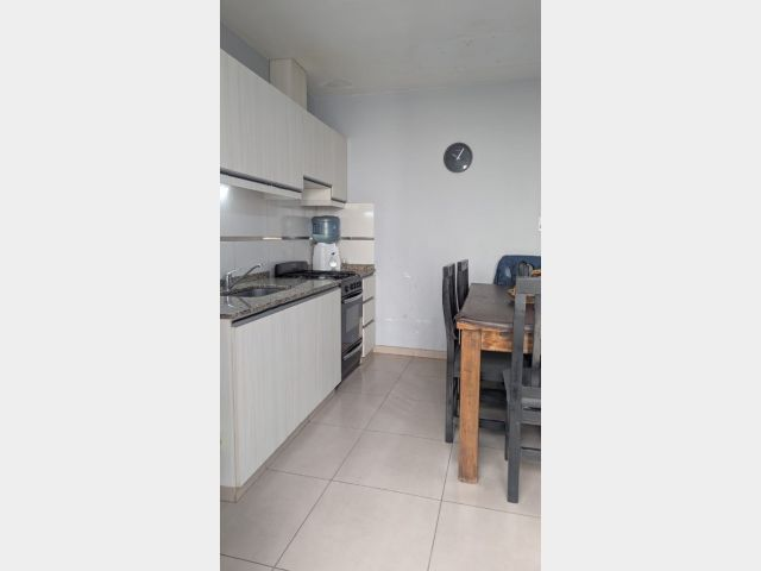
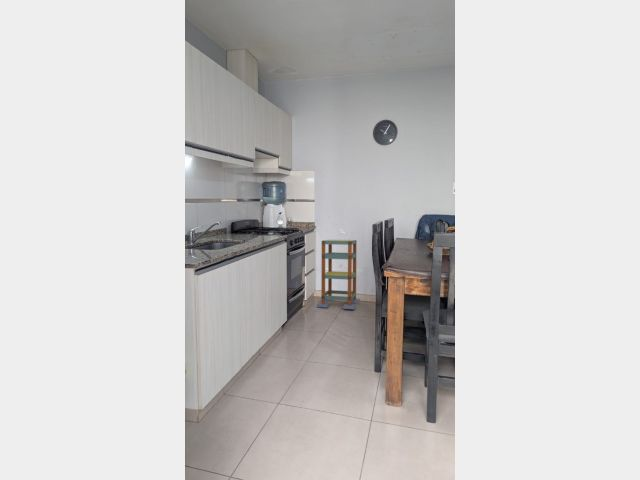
+ shelving unit (339, 272)
